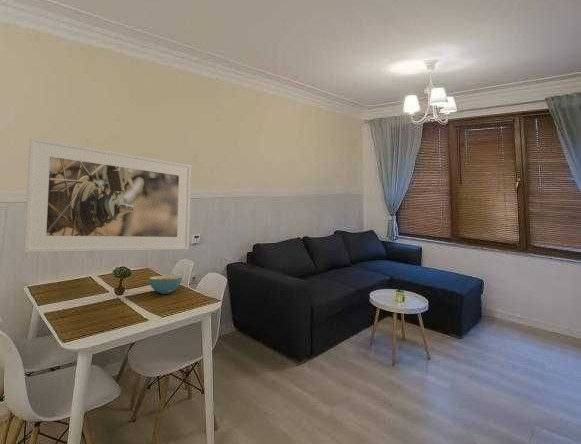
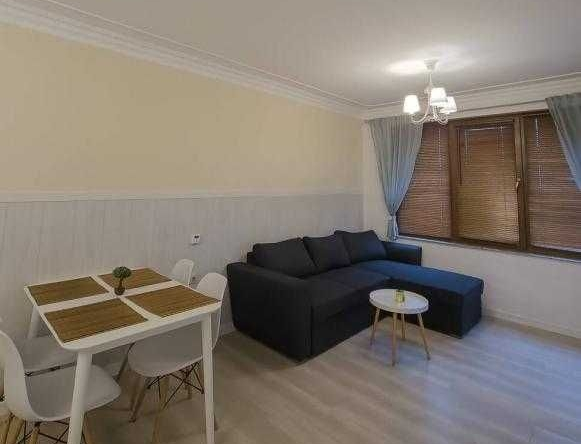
- cereal bowl (165, 285)
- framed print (121, 201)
